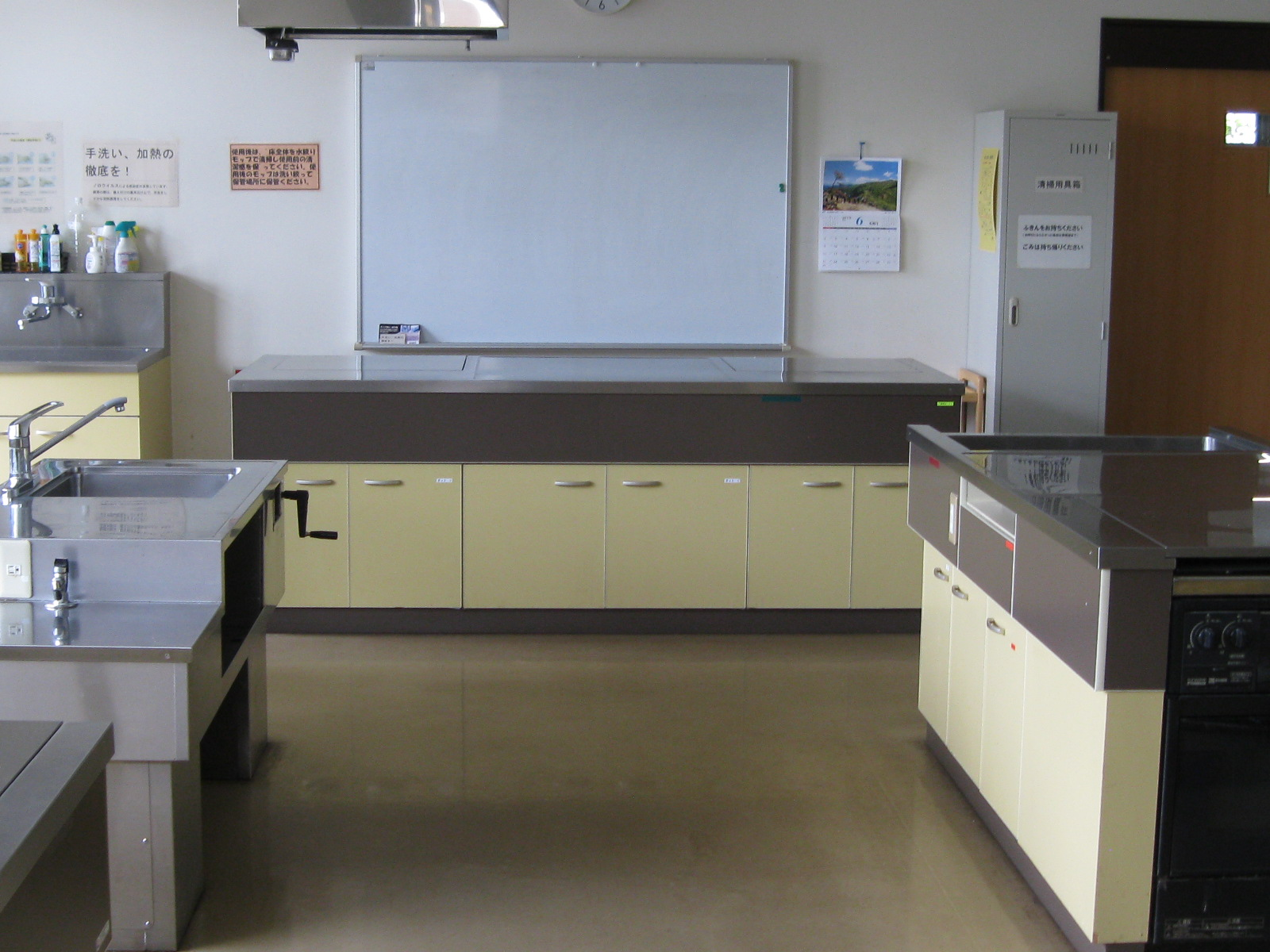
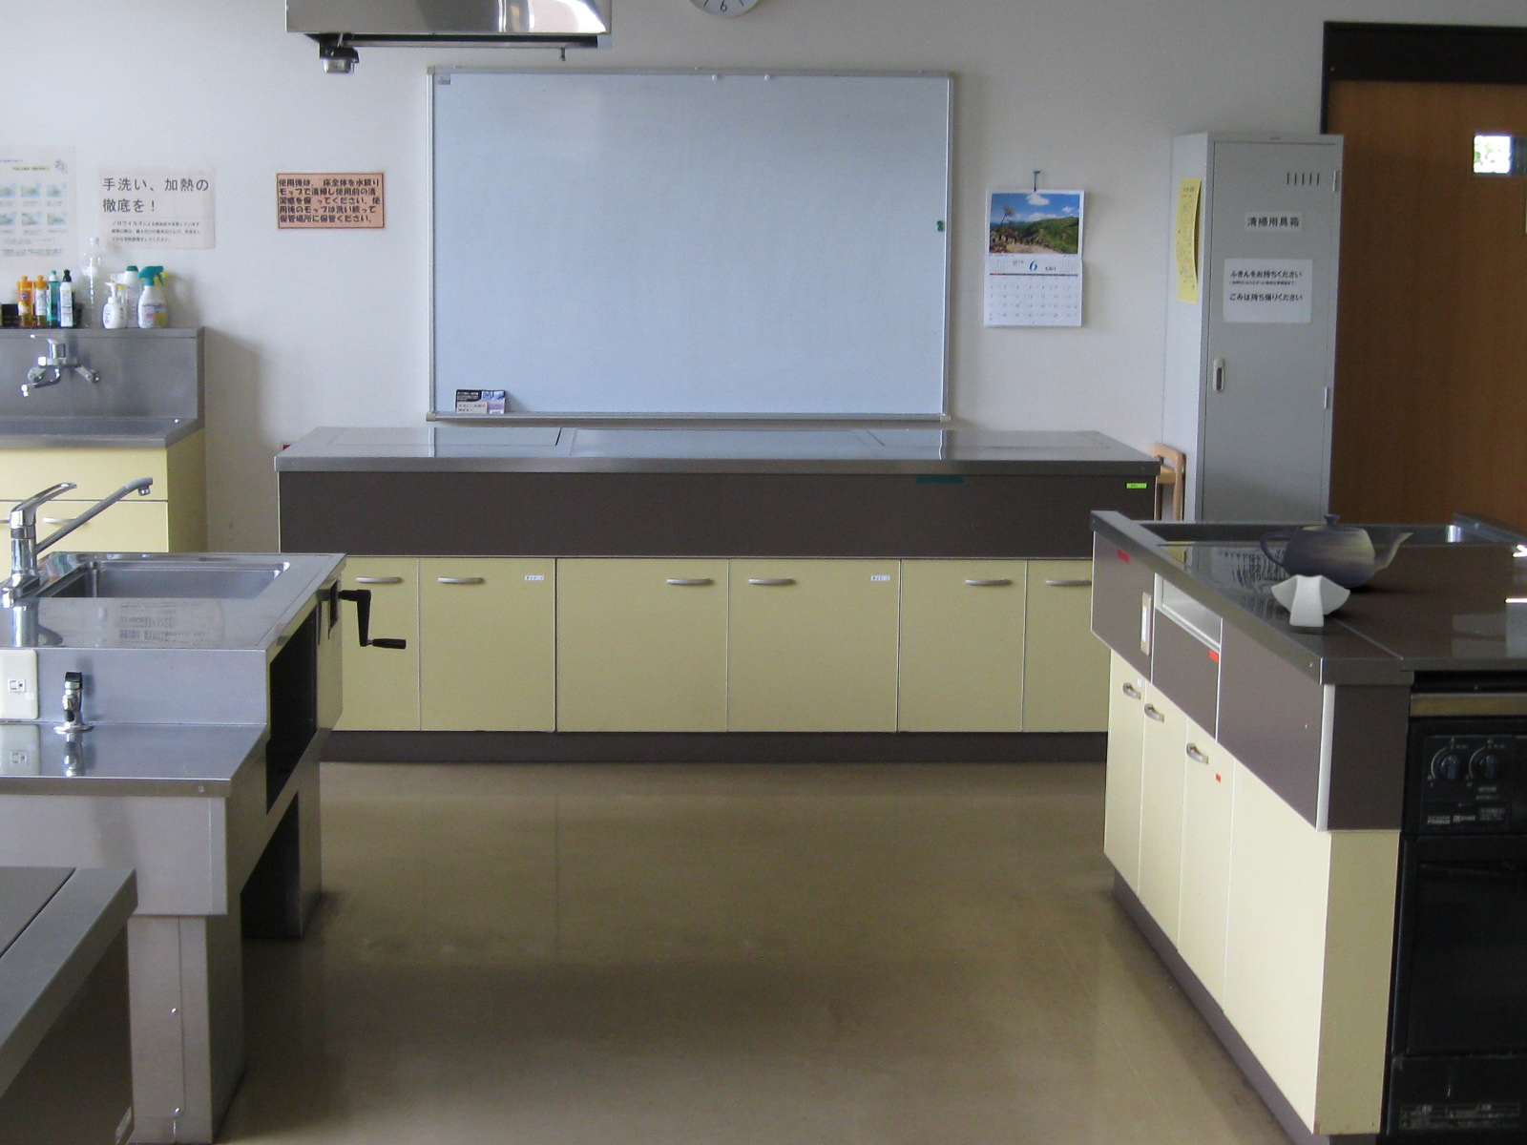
+ spoon rest (1309, 594)
+ teapot (1335, 550)
